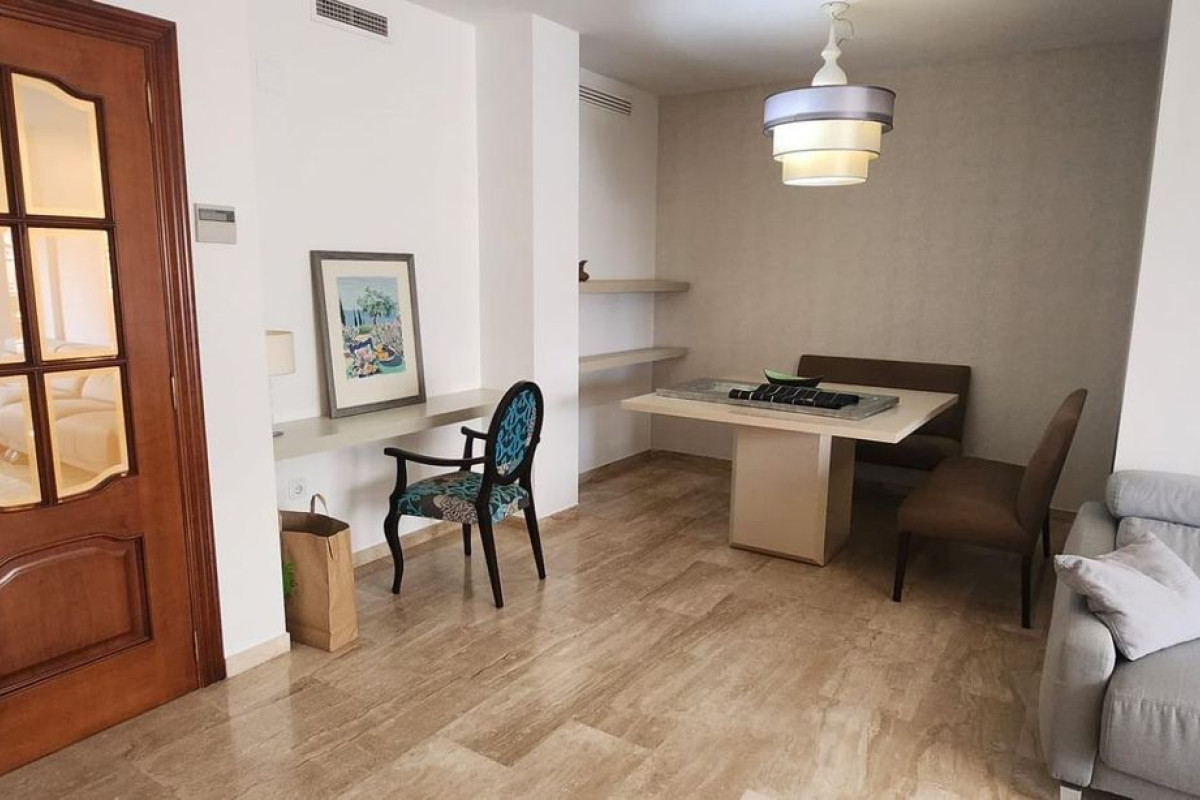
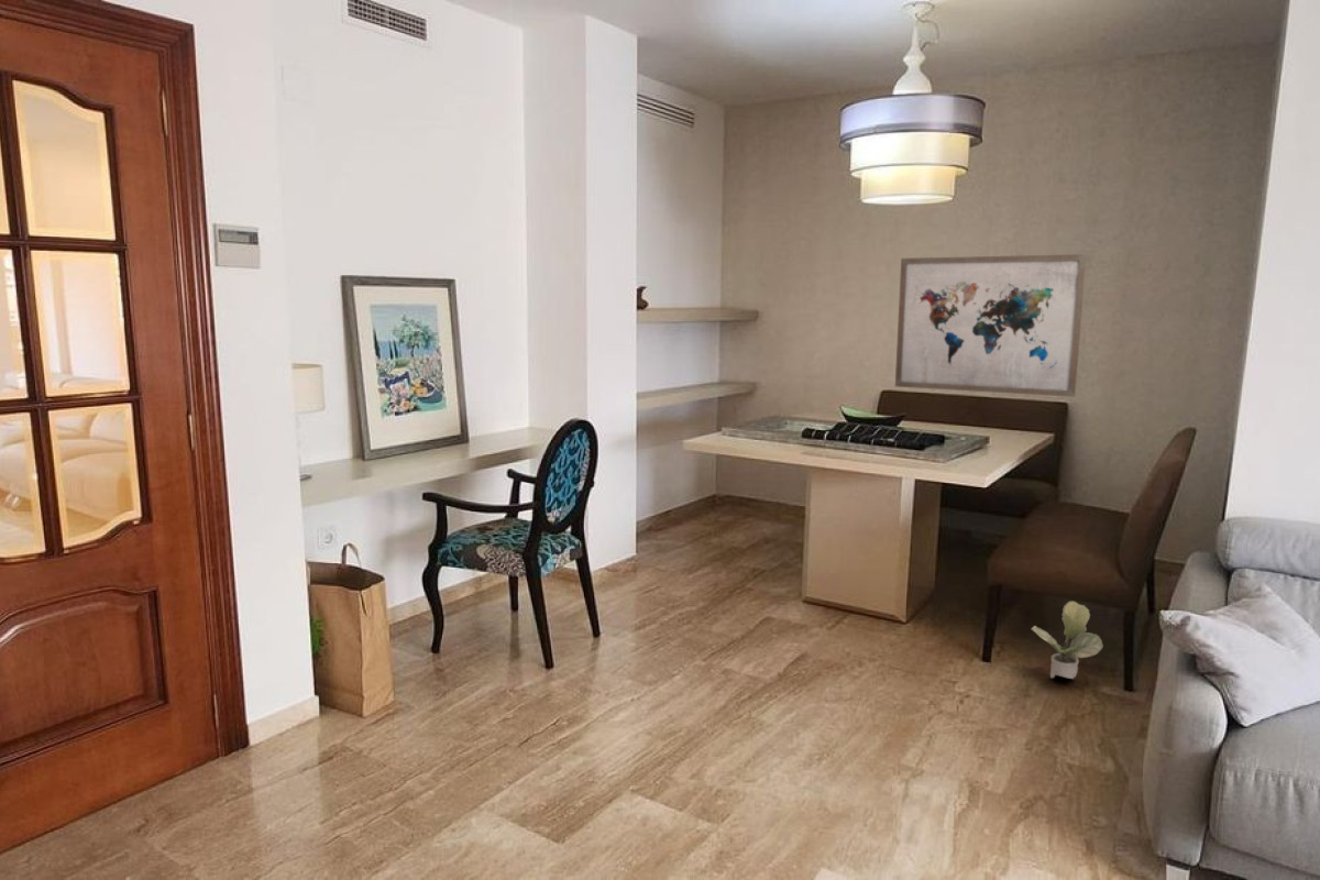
+ potted plant (1065, 645)
+ wall art (985, 324)
